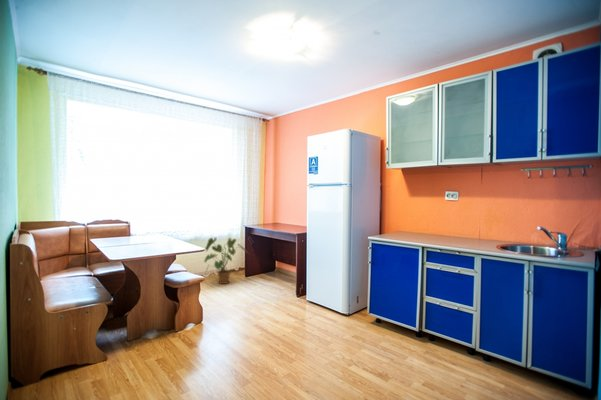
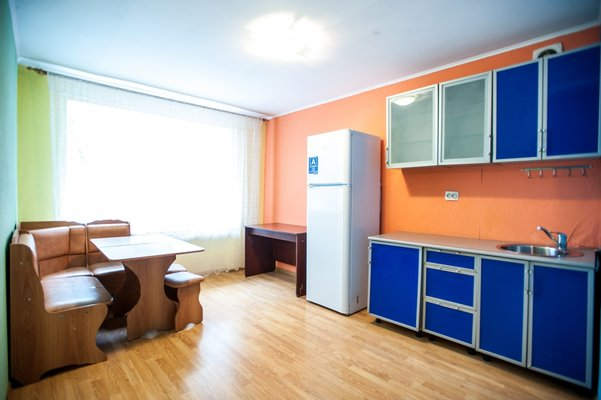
- house plant (224, 258)
